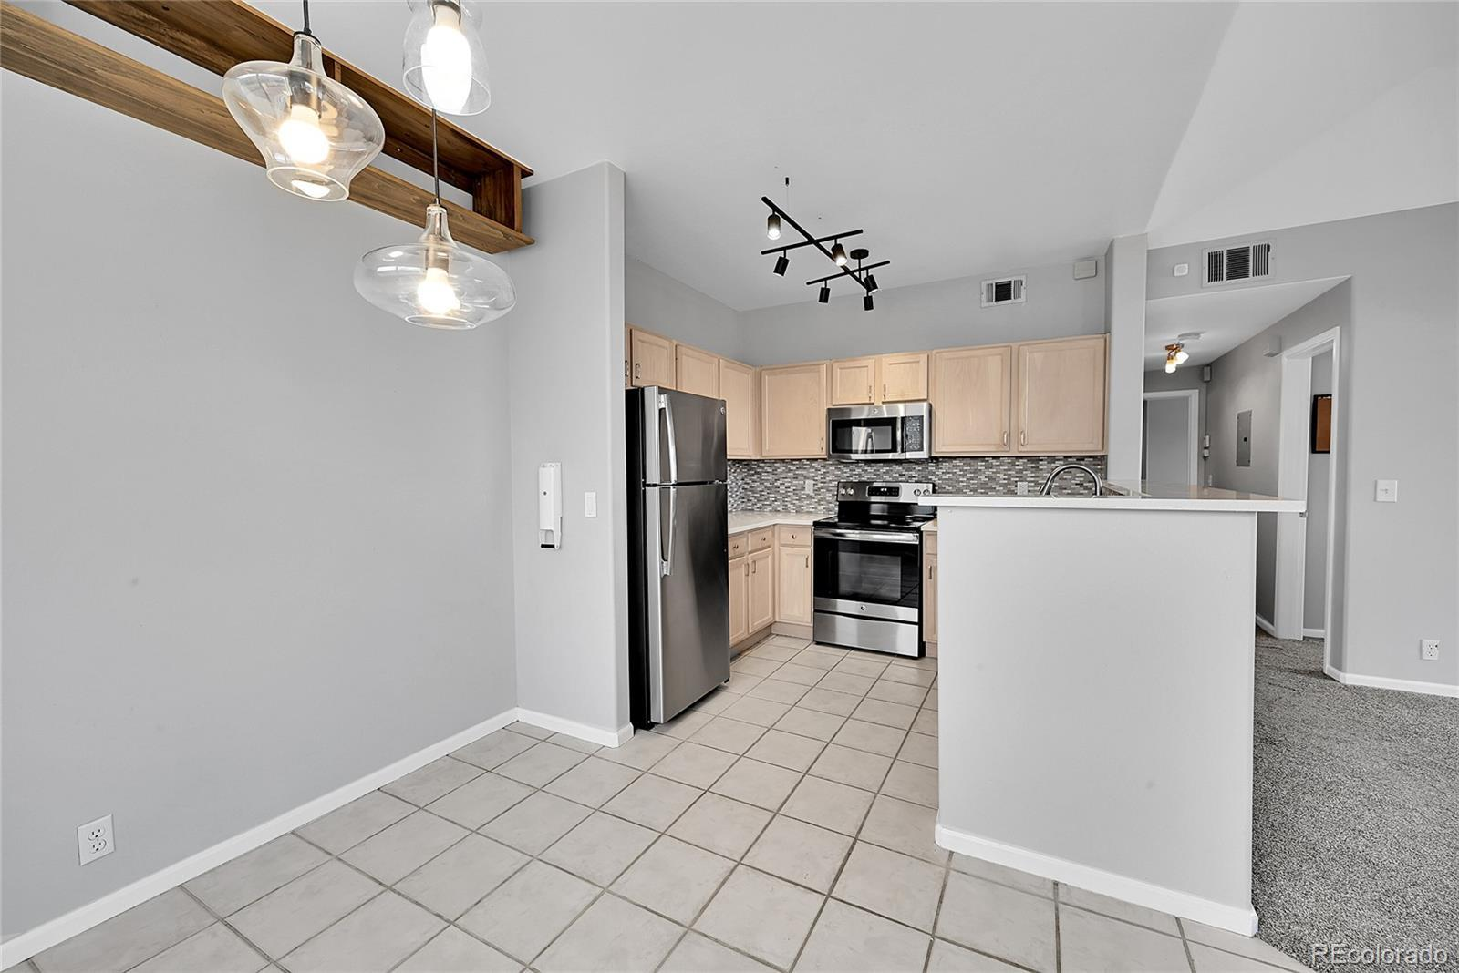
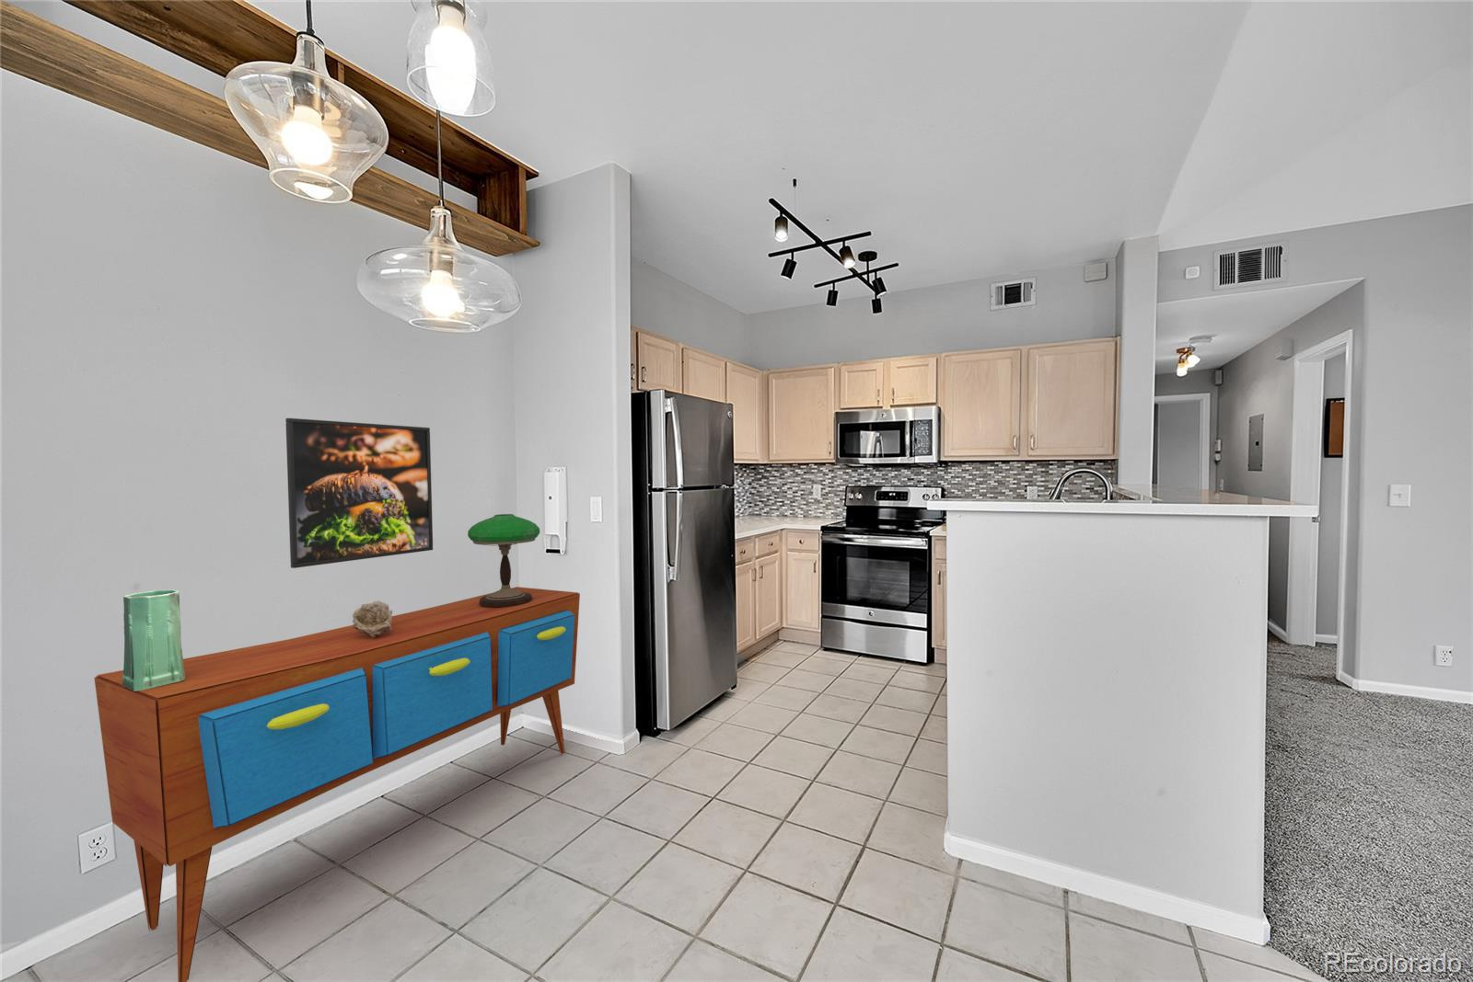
+ sideboard (410, 724)
+ decorative bowl (372, 615)
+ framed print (366, 491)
+ vase (152, 639)
+ table lamp (505, 556)
